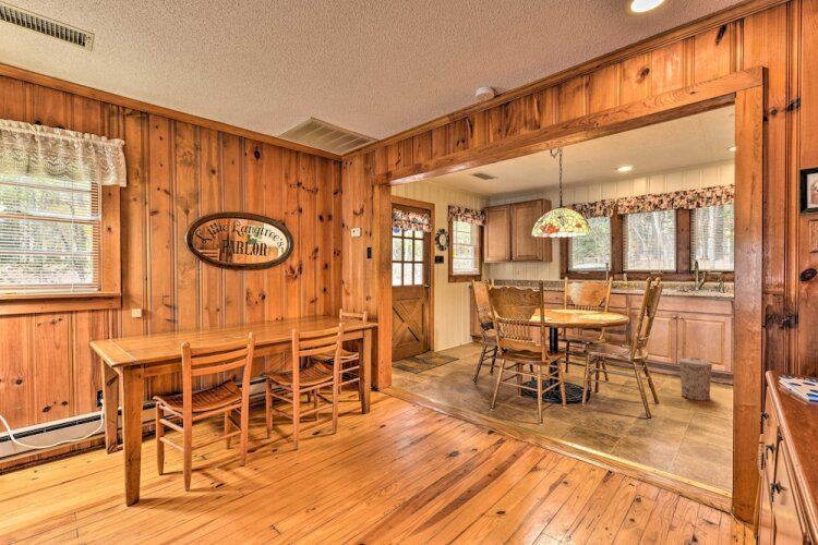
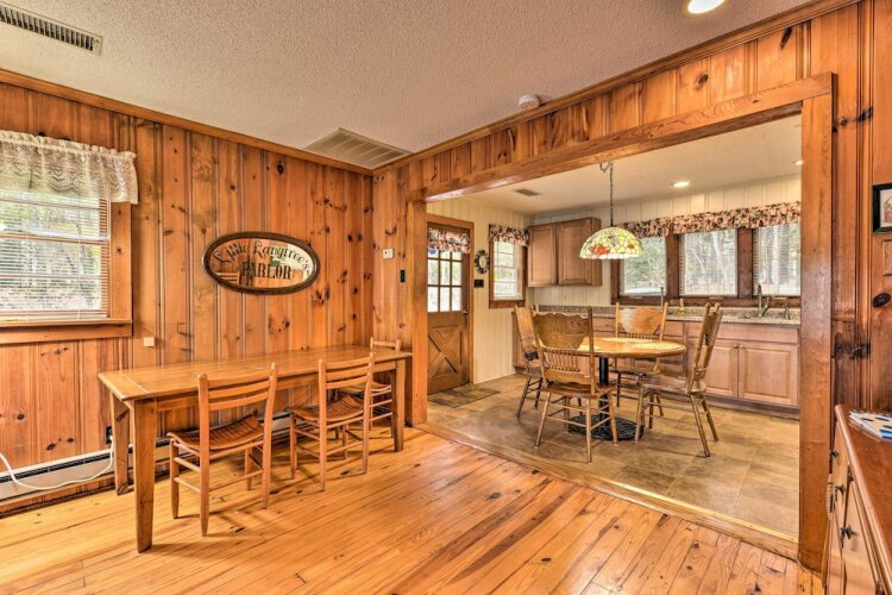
- trash can (695, 377)
